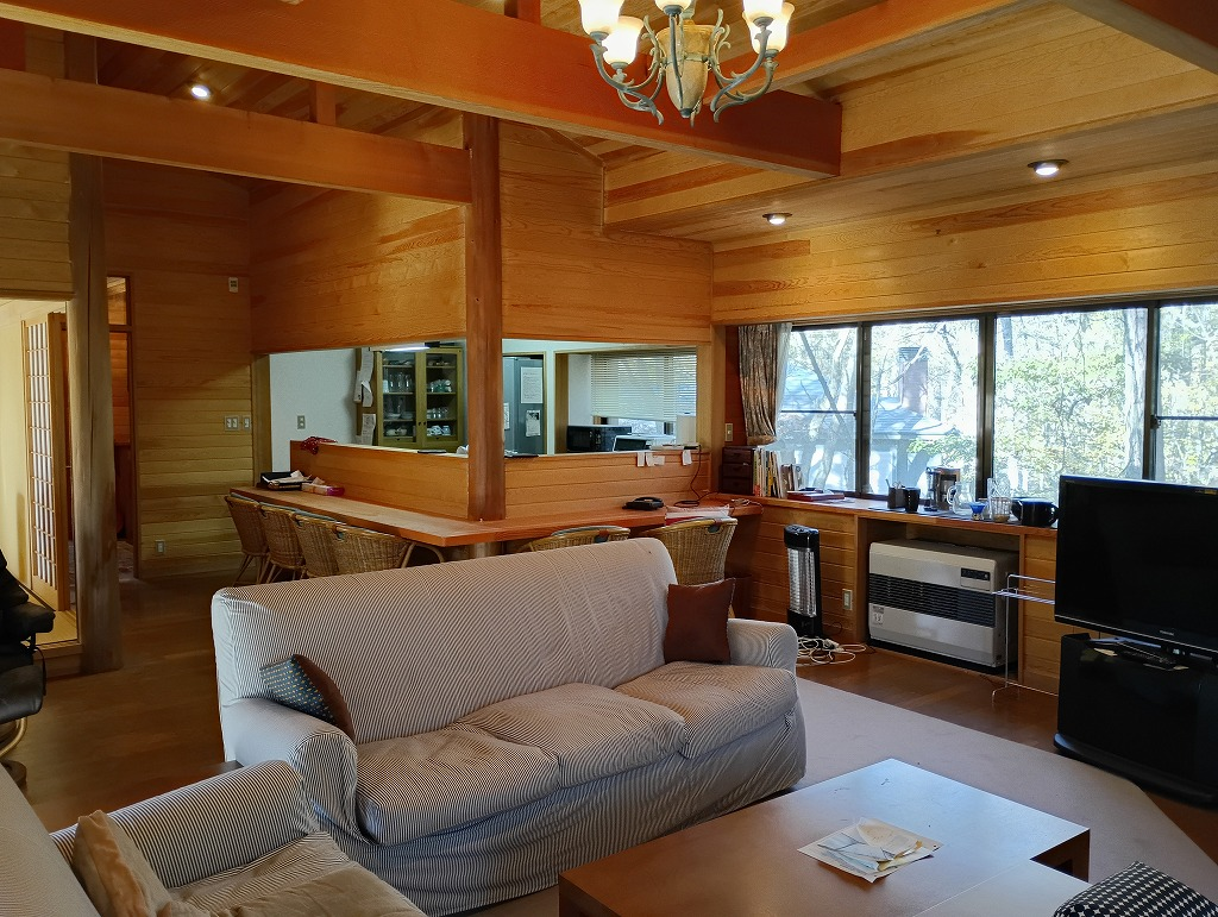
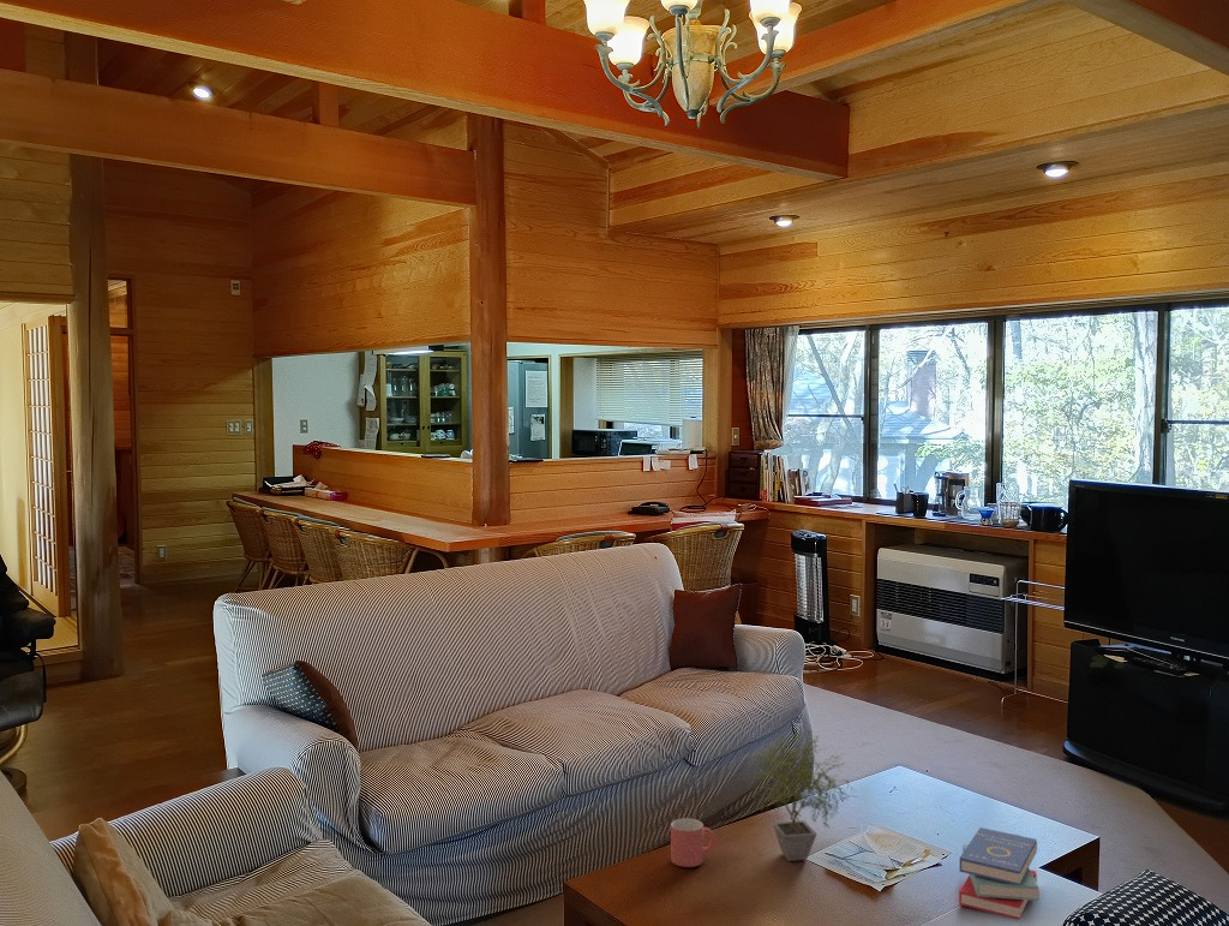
+ mug (693, 841)
+ book (999, 871)
+ potted plant (797, 789)
